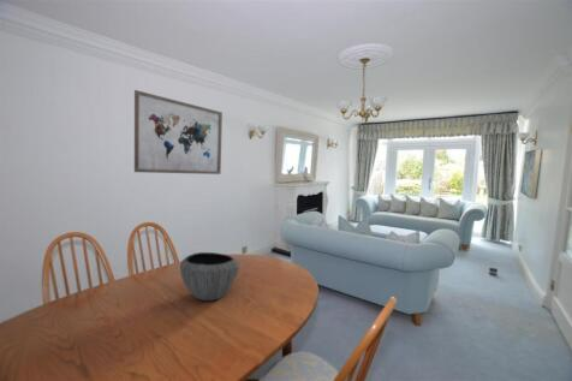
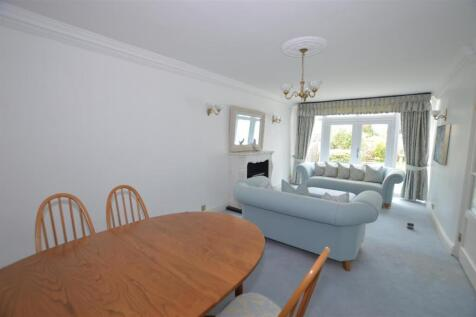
- bowl (209, 275)
- wall art (184, 138)
